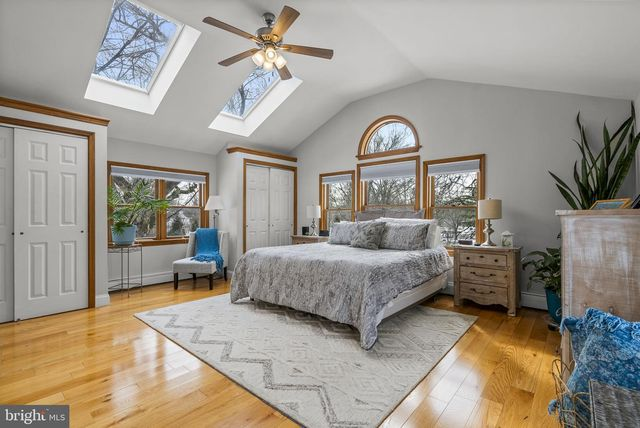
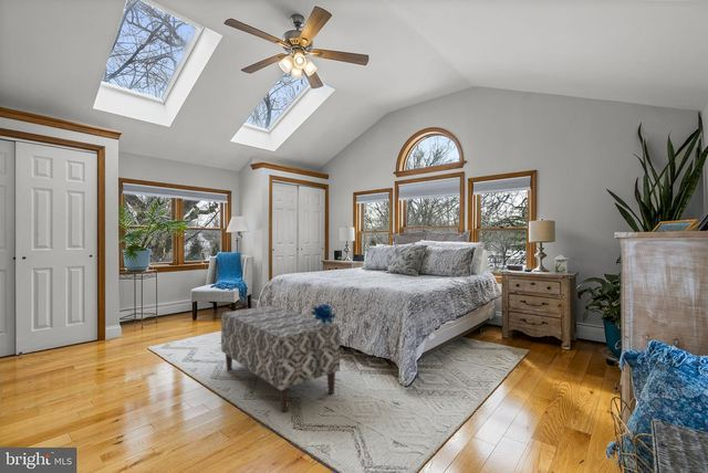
+ bench (275, 348)
+ plush toy (323, 314)
